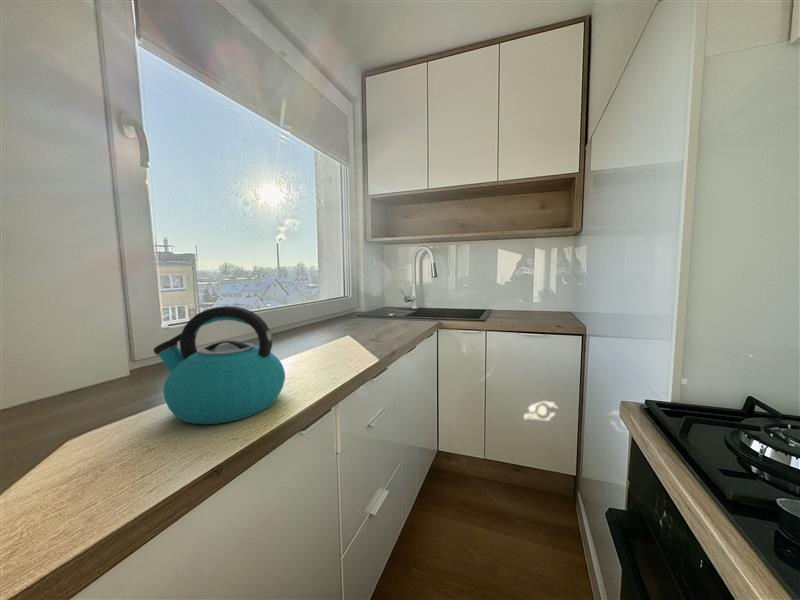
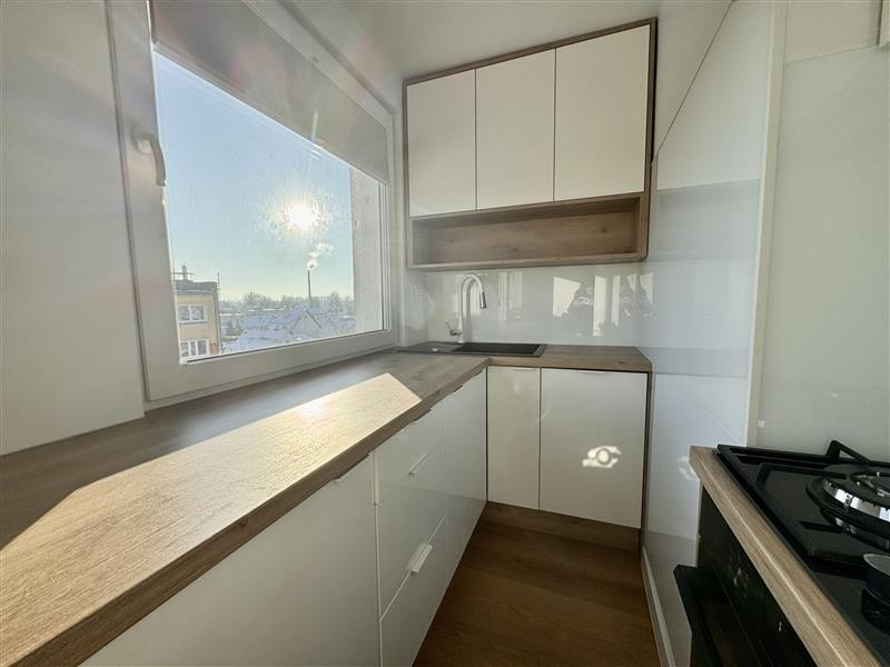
- kettle (219, 356)
